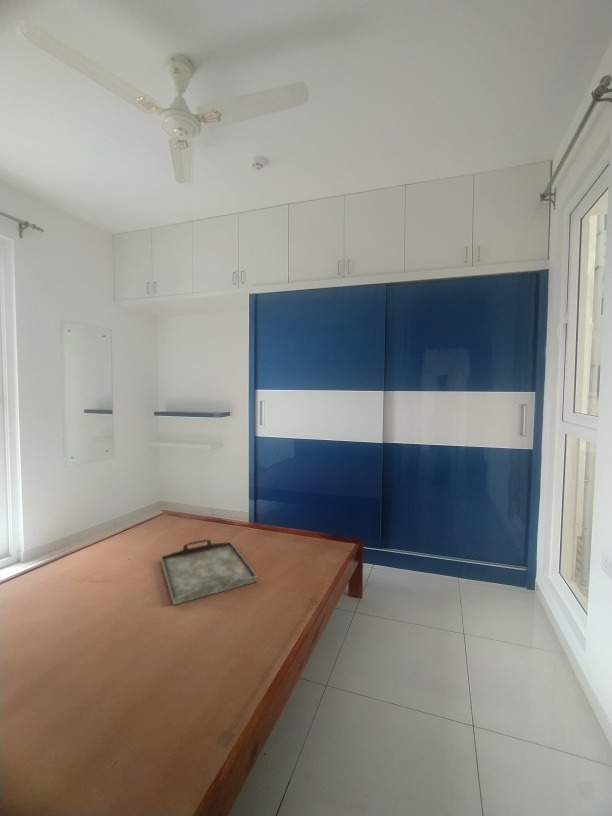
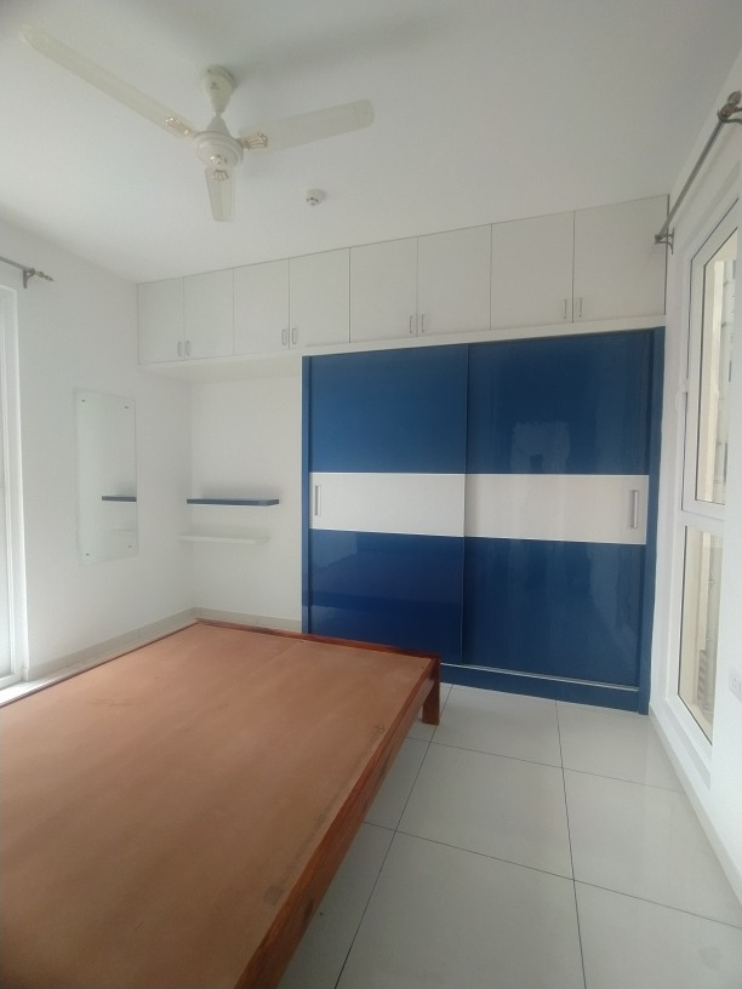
- serving tray (206, 564)
